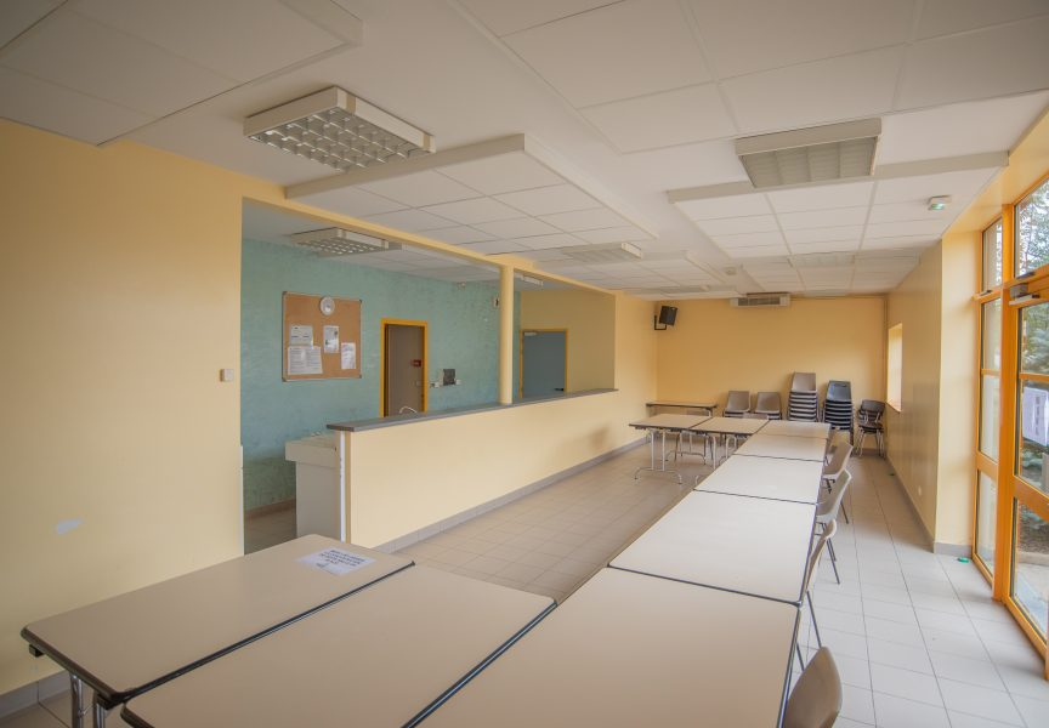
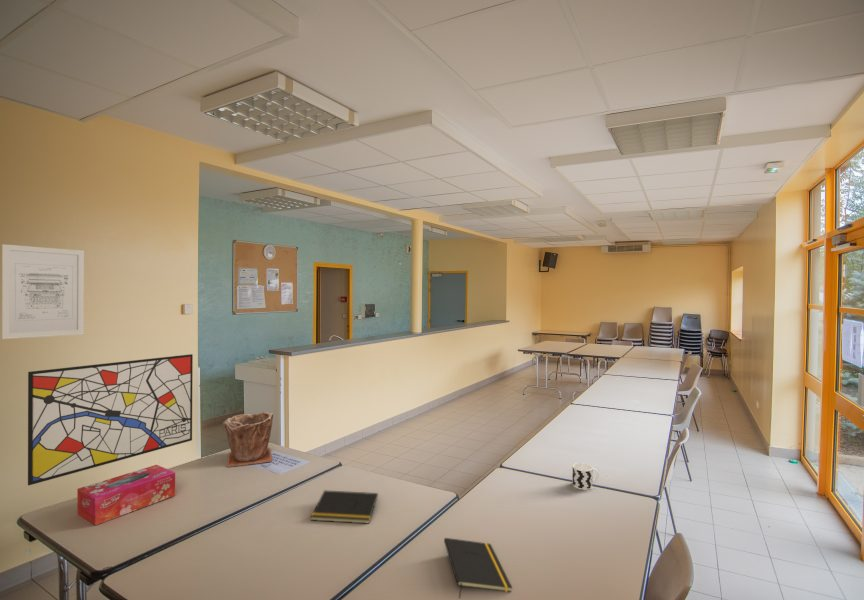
+ cup (585, 476)
+ wall art (121, 410)
+ plant pot (249, 436)
+ tissue box (128, 492)
+ notepad (345, 506)
+ wall art (45, 292)
+ notepad (475, 562)
